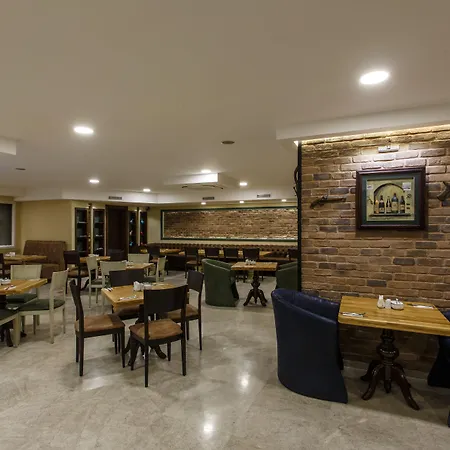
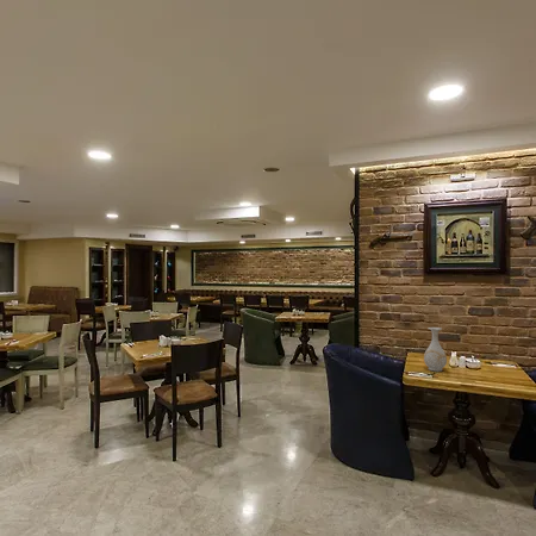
+ vase (435, 348)
